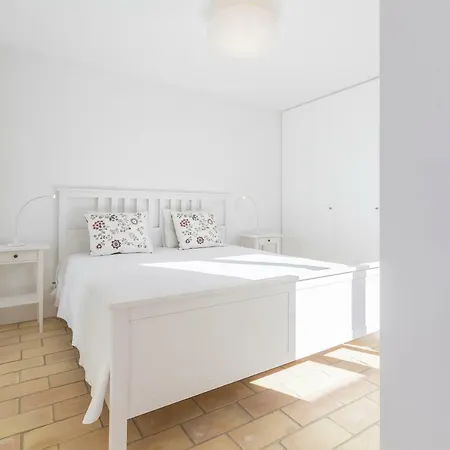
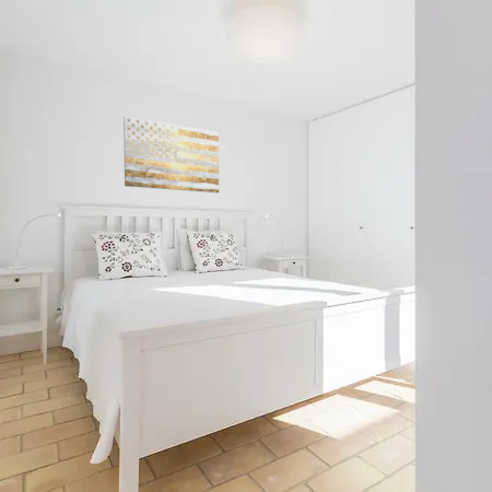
+ wall art (174, 157)
